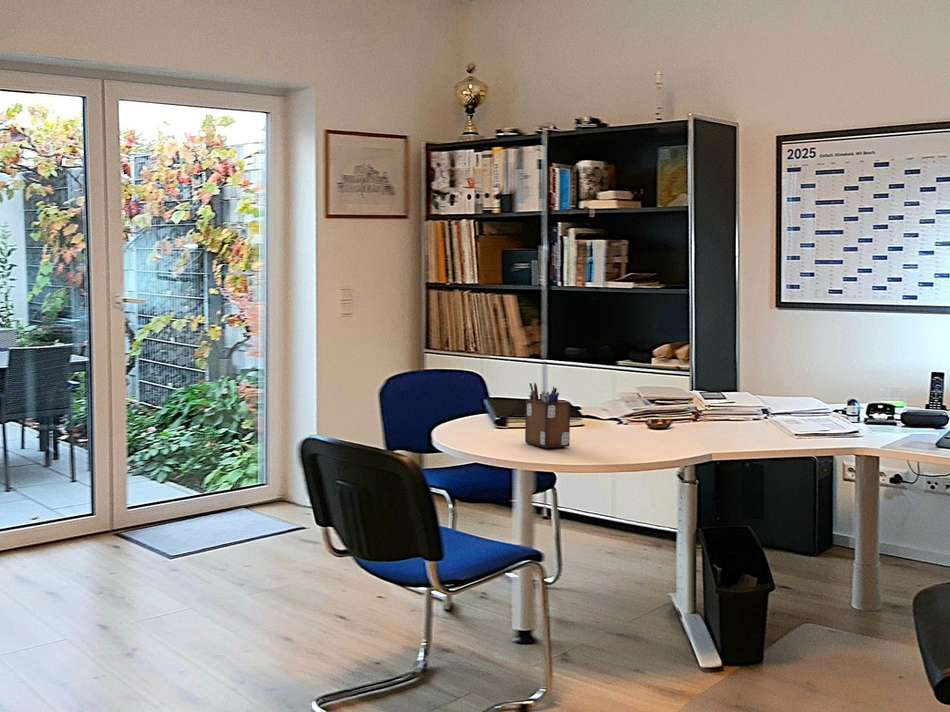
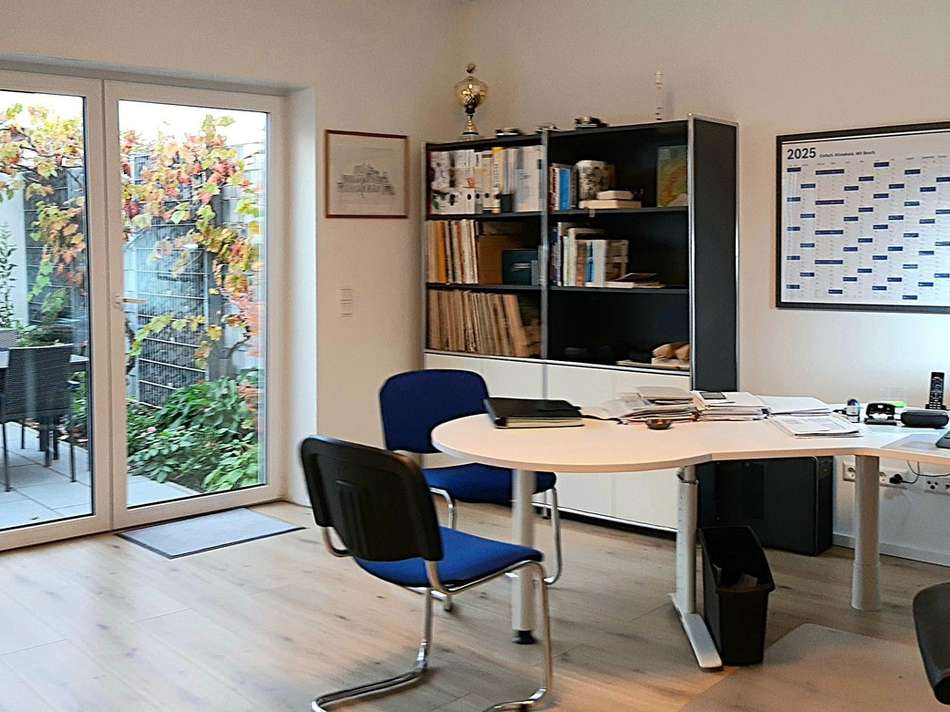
- desk organizer (547, 414)
